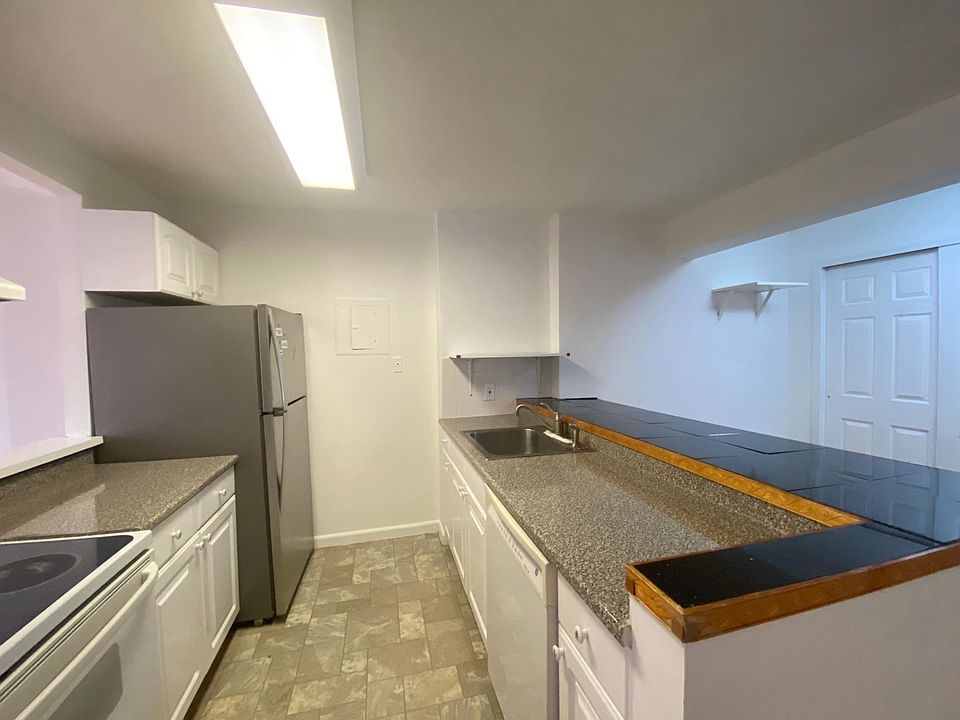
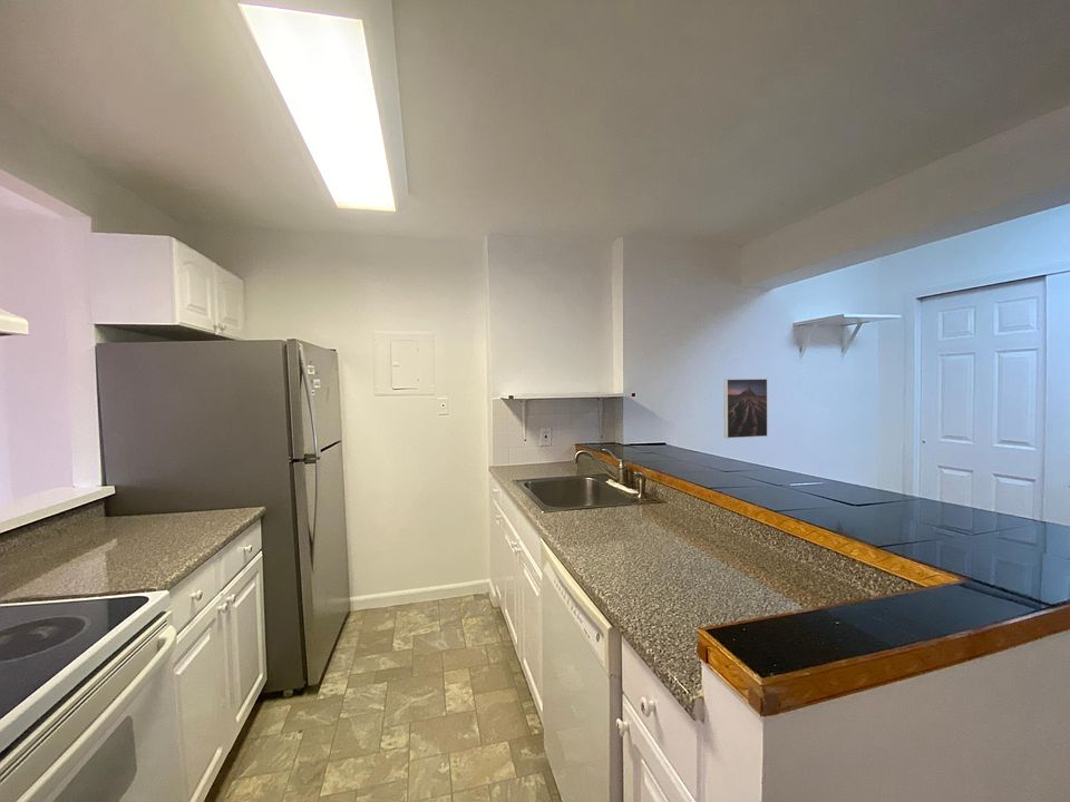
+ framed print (746, 408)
